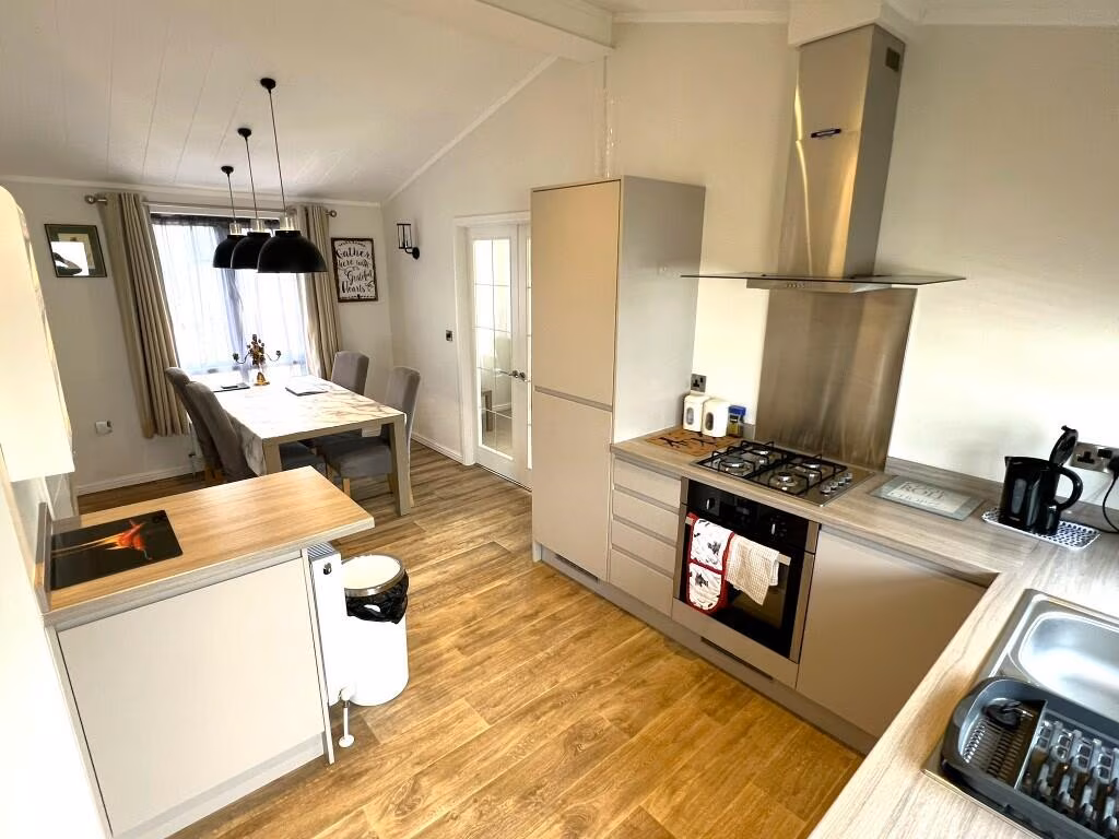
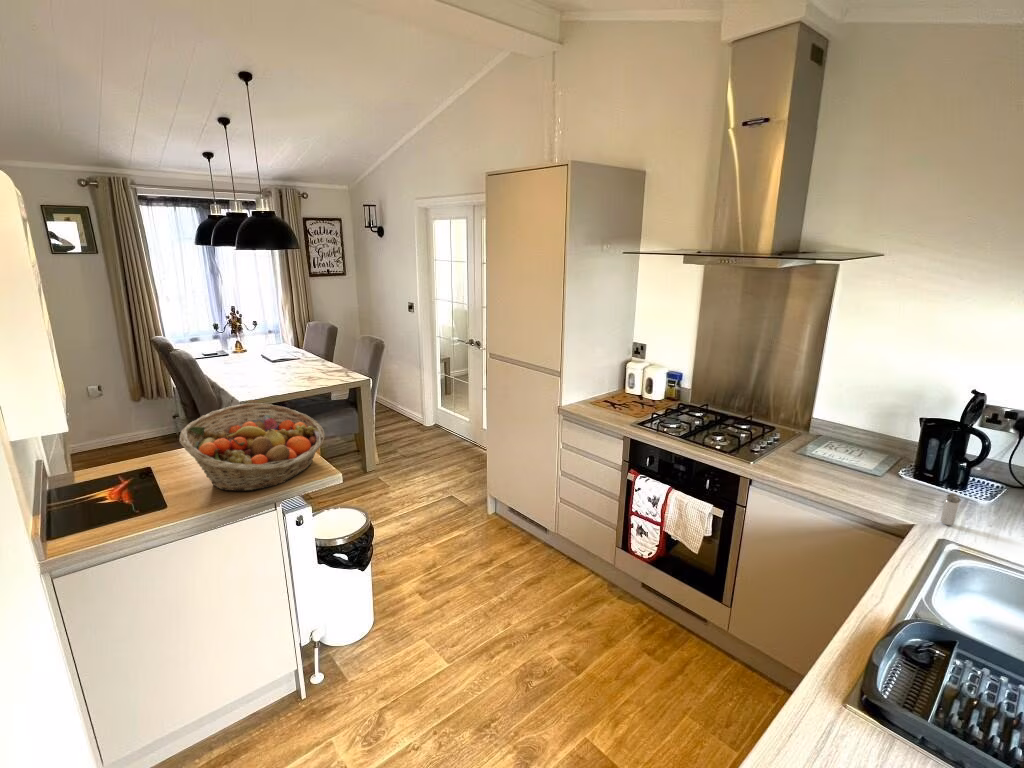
+ shaker (950, 509)
+ fruit basket (258, 443)
